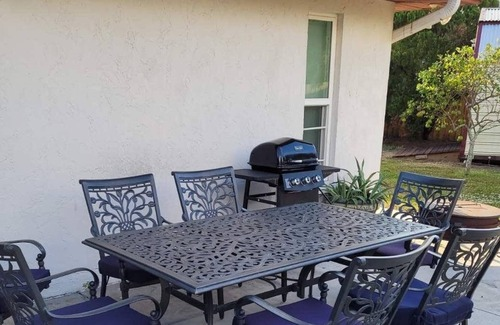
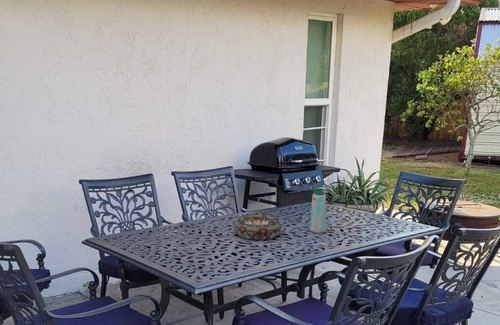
+ decorative bowl (257, 226)
+ water bottle (317, 209)
